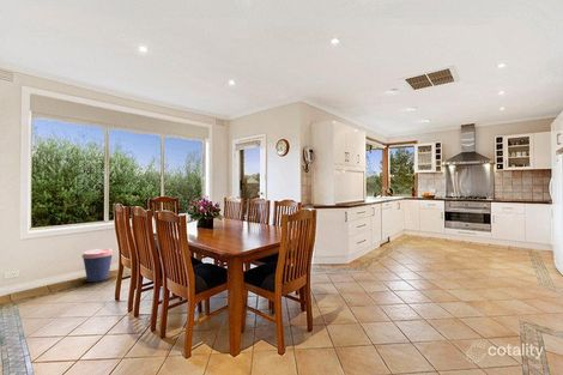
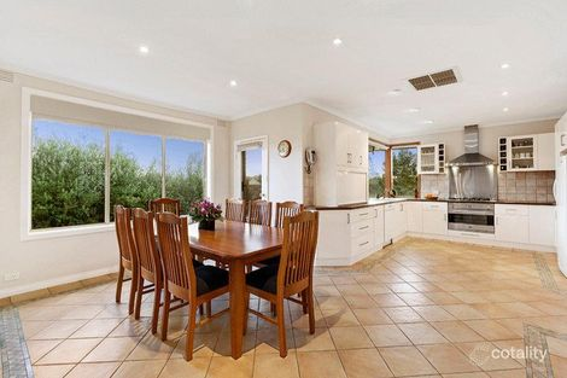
- coffee cup (97, 265)
